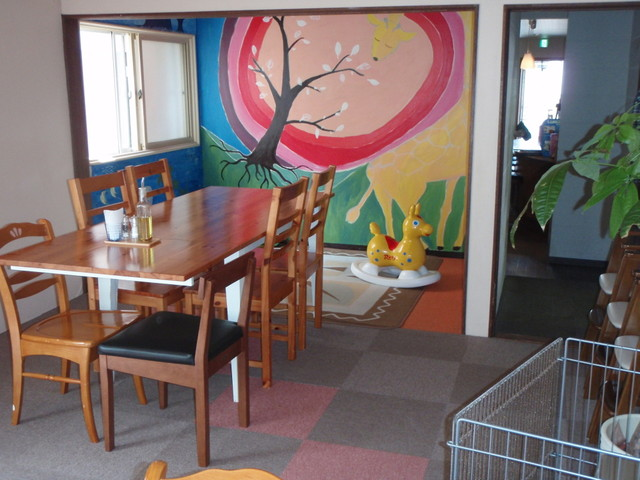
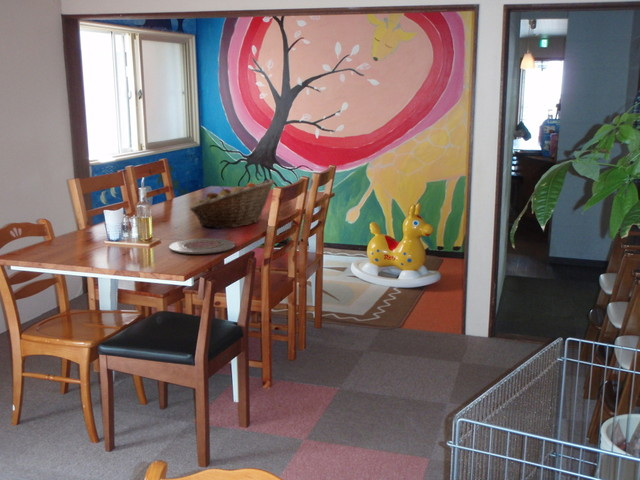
+ plate (202, 245)
+ fruit basket (233, 201)
